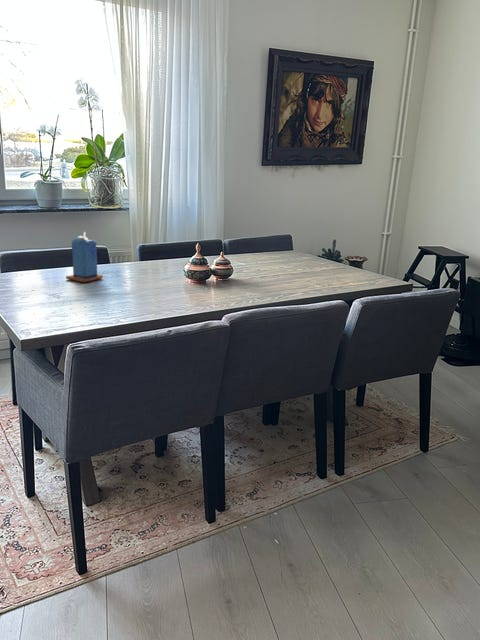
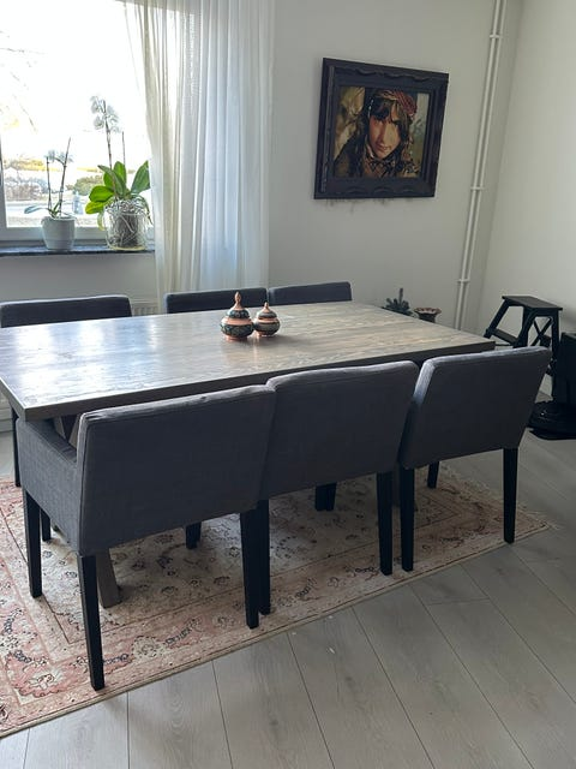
- candle (83, 256)
